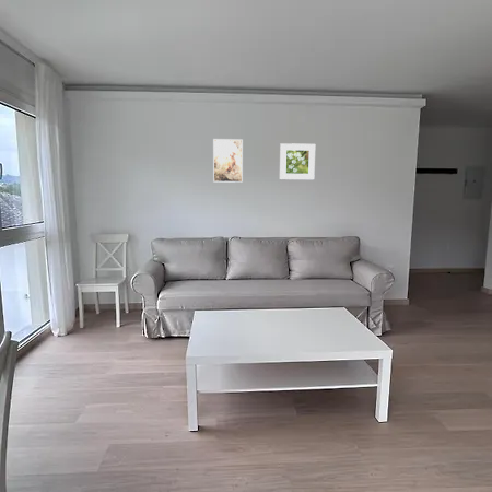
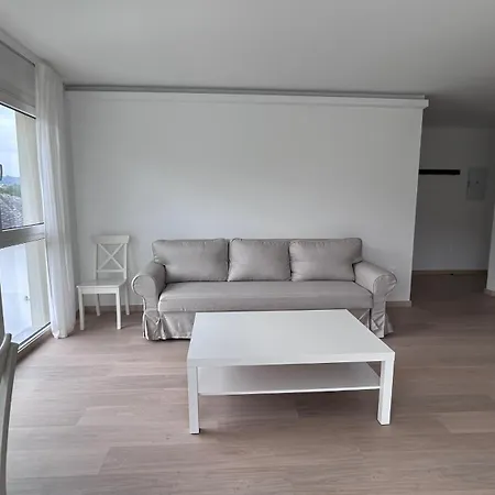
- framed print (297, 162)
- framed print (227, 161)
